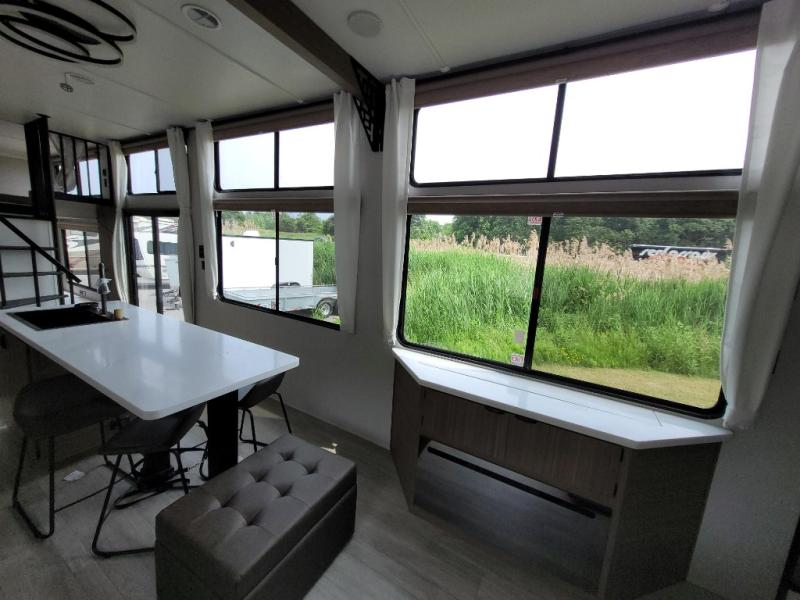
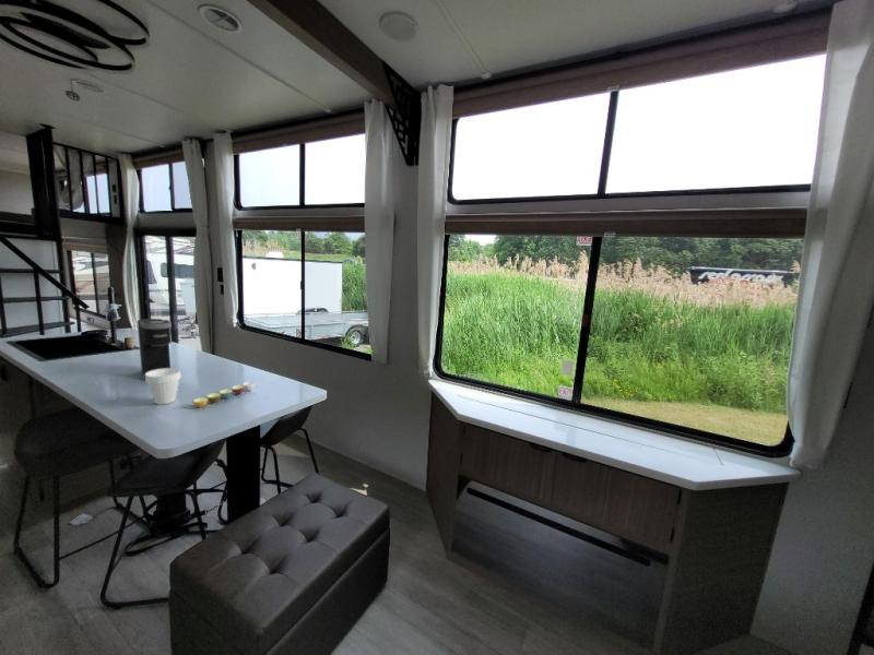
+ coffee maker (155, 347)
+ bowl (226, 394)
+ cup (164, 386)
